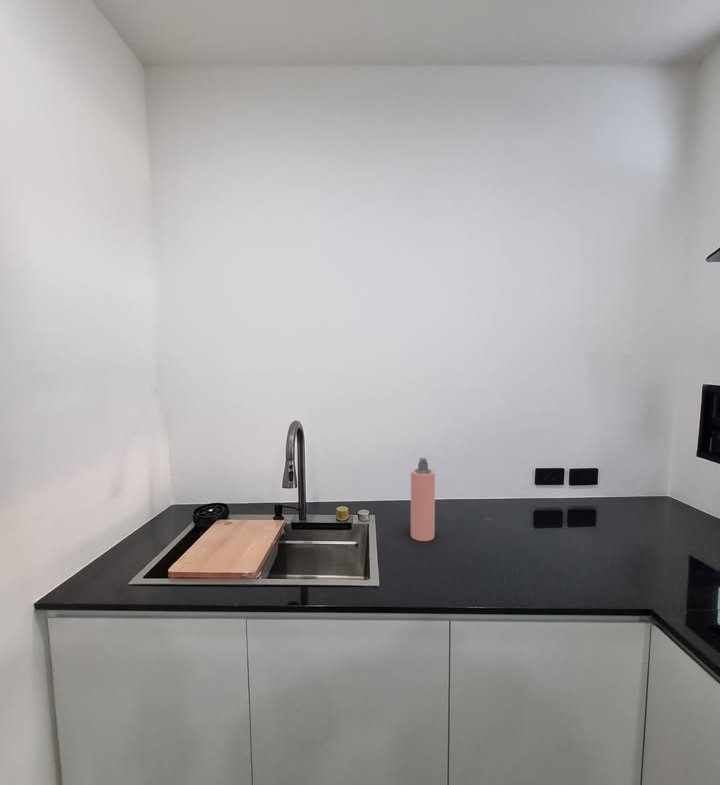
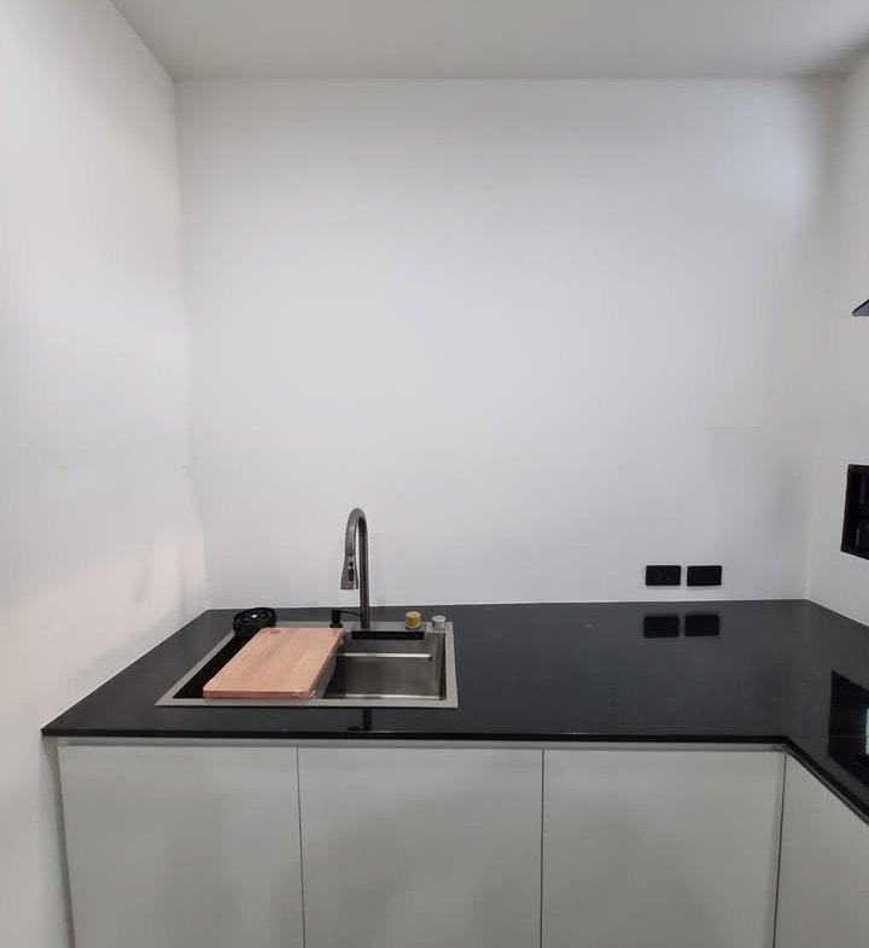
- spray bottle (422, 497)
